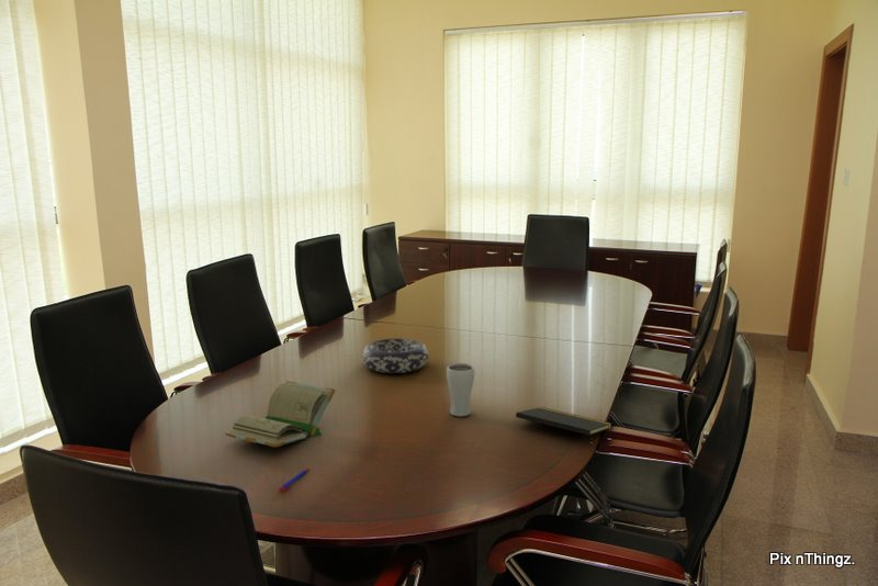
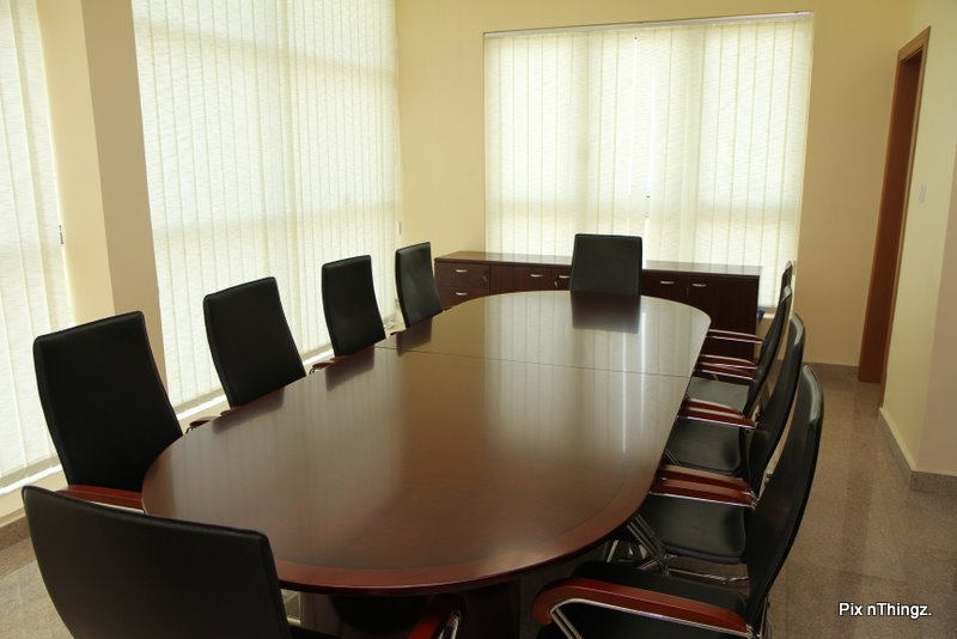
- decorative bowl (395, 356)
- book (283, 416)
- notepad (563, 420)
- drinking glass (460, 390)
- pen (294, 478)
